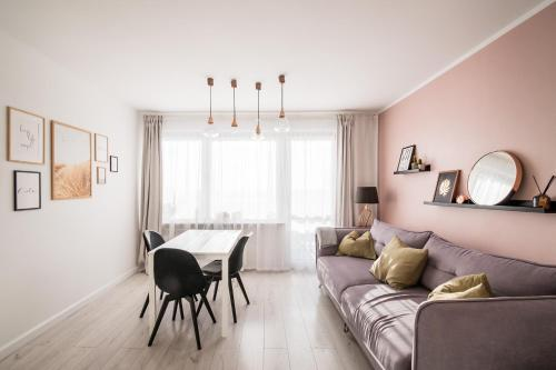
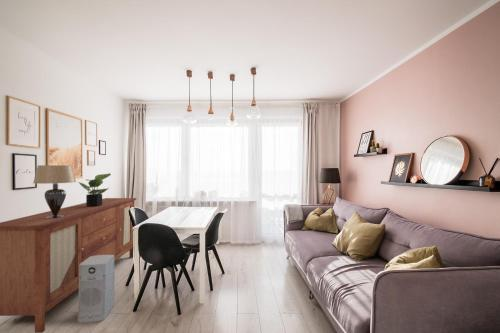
+ potted plant (97, 190)
+ table lamp (55, 191)
+ air purifier (97, 286)
+ sideboard (84, 245)
